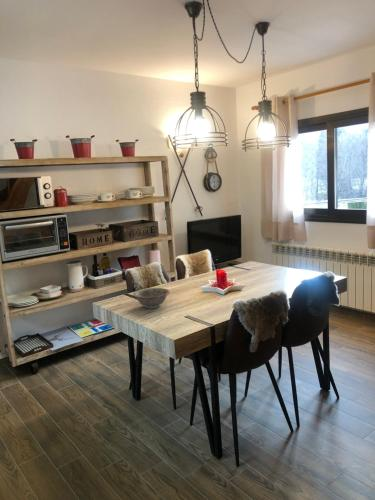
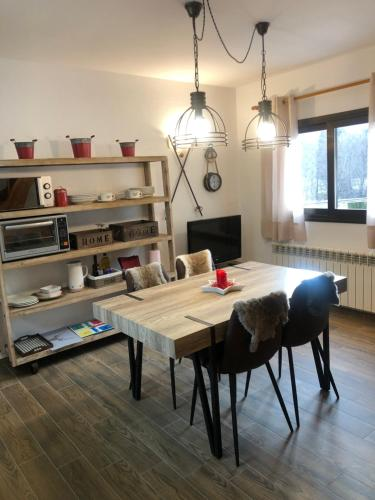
- decorative bowl (151, 299)
